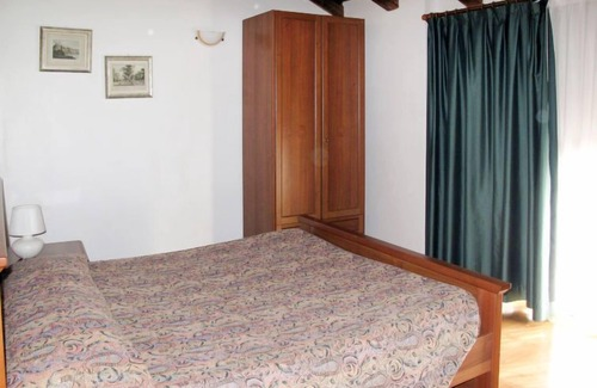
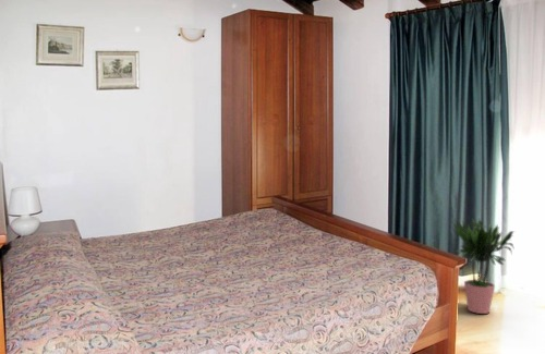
+ potted plant (487, 264)
